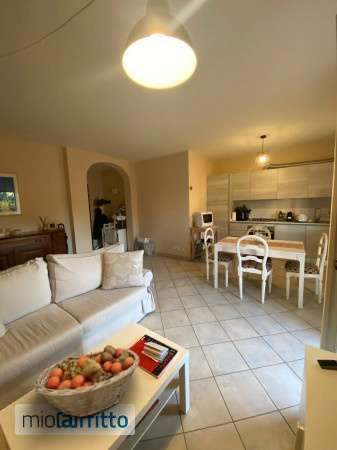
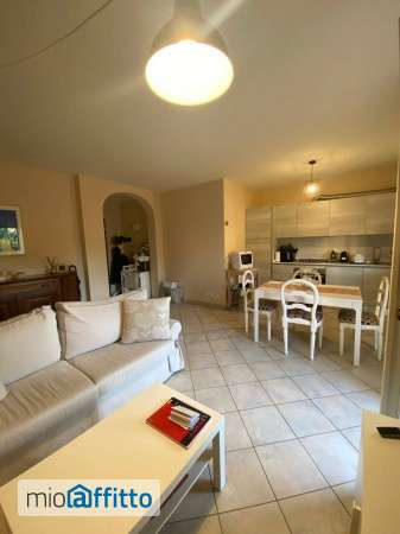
- fruit basket (91, 374)
